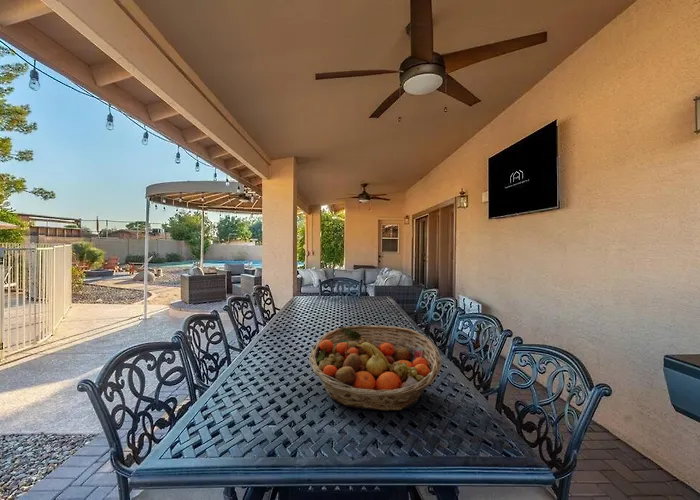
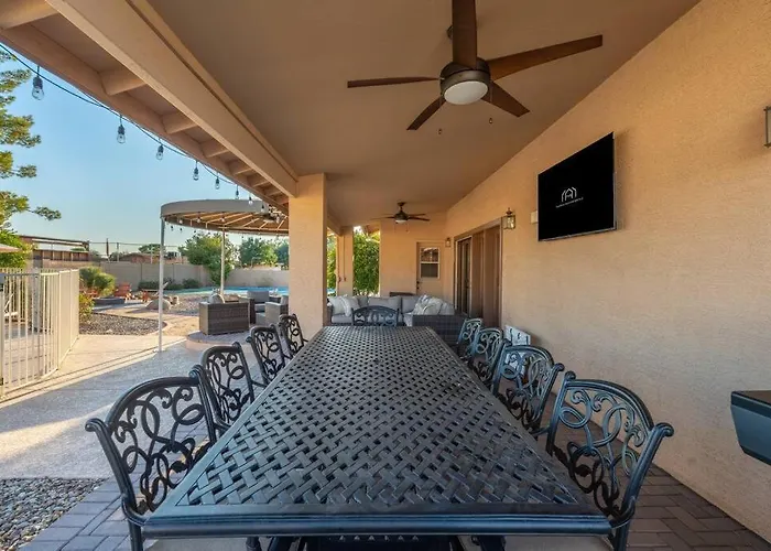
- fruit basket (373, 363)
